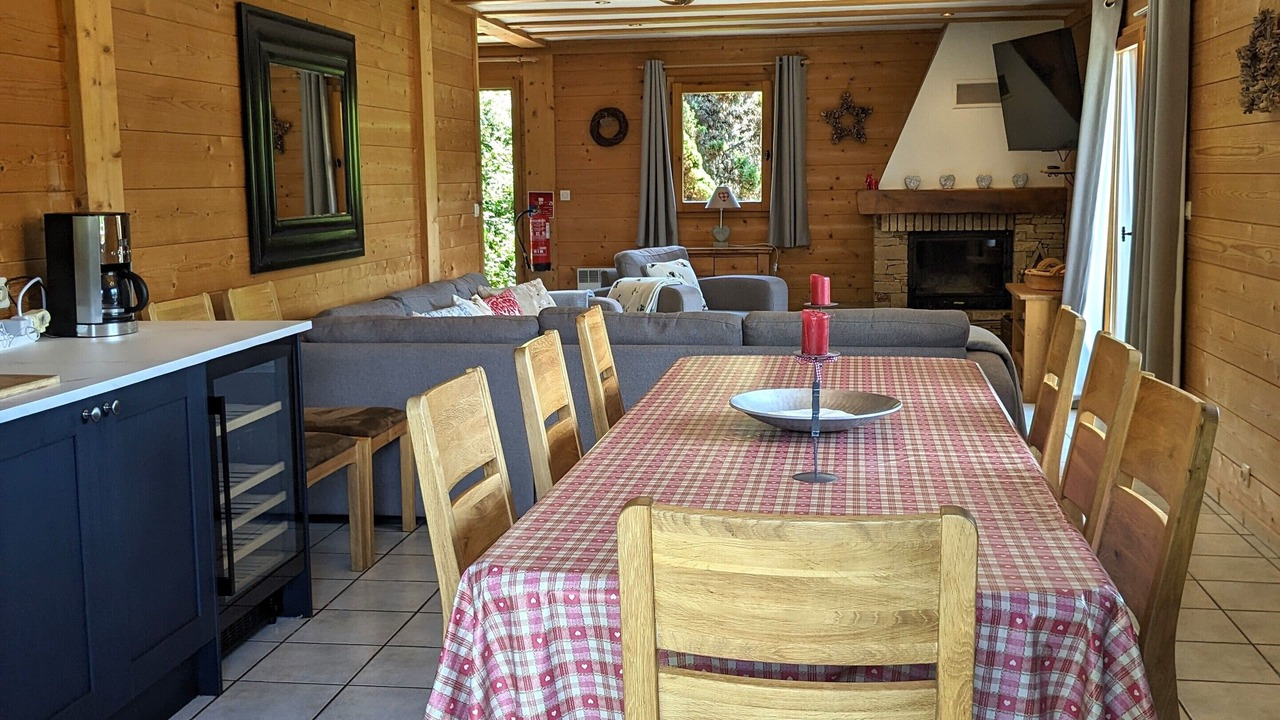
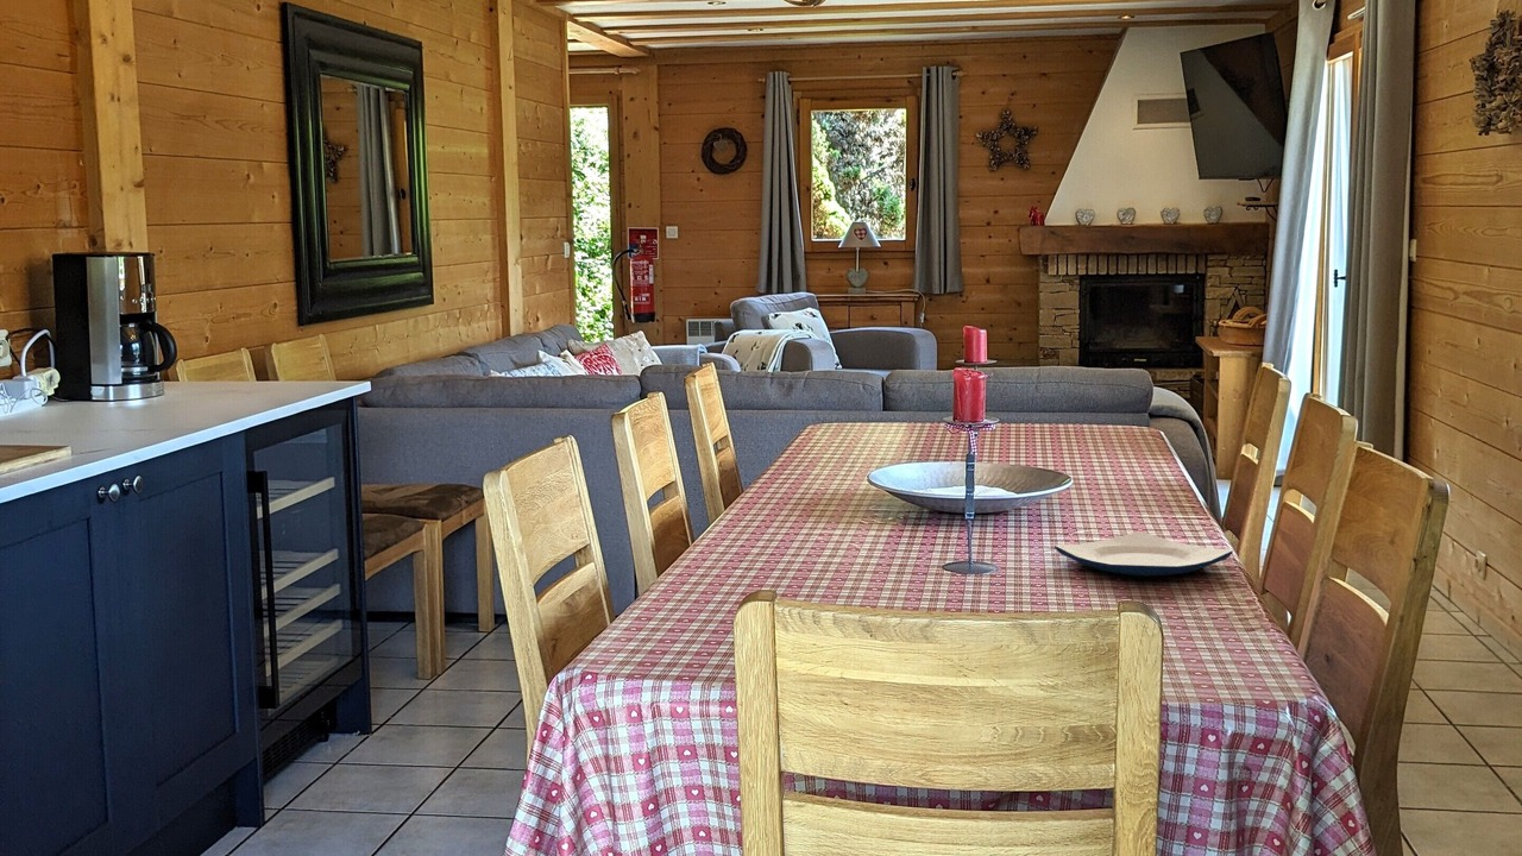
+ plate (1142, 556)
